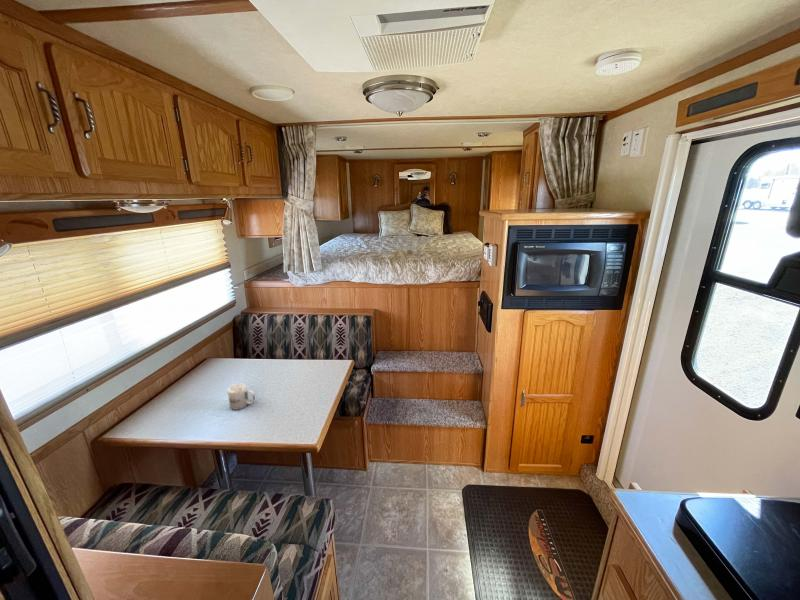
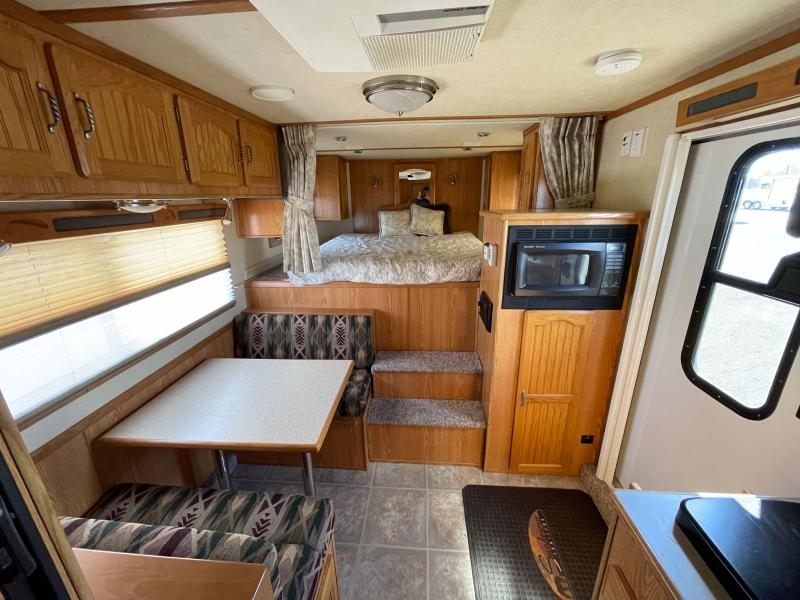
- mug (241, 396)
